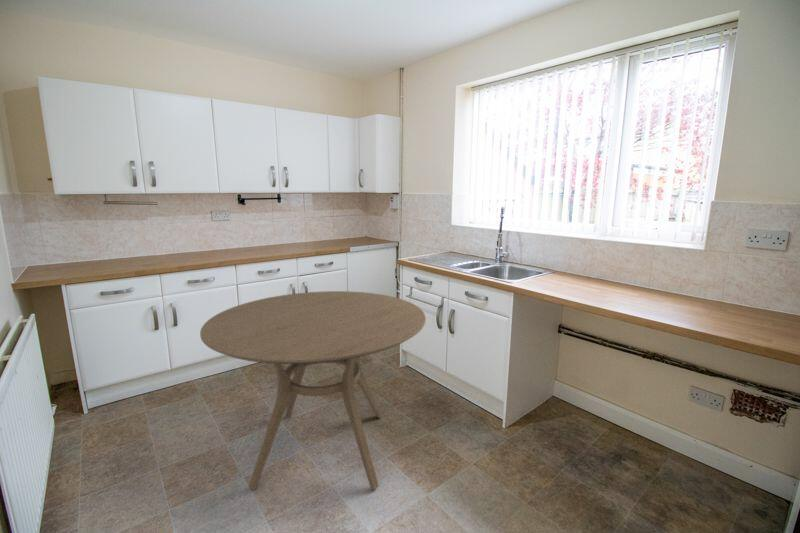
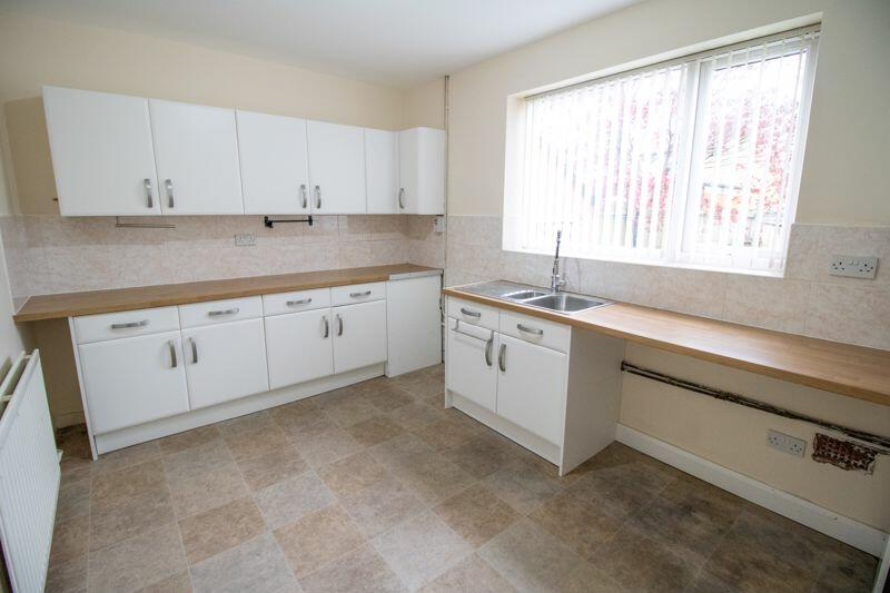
- dining table (322, 386)
